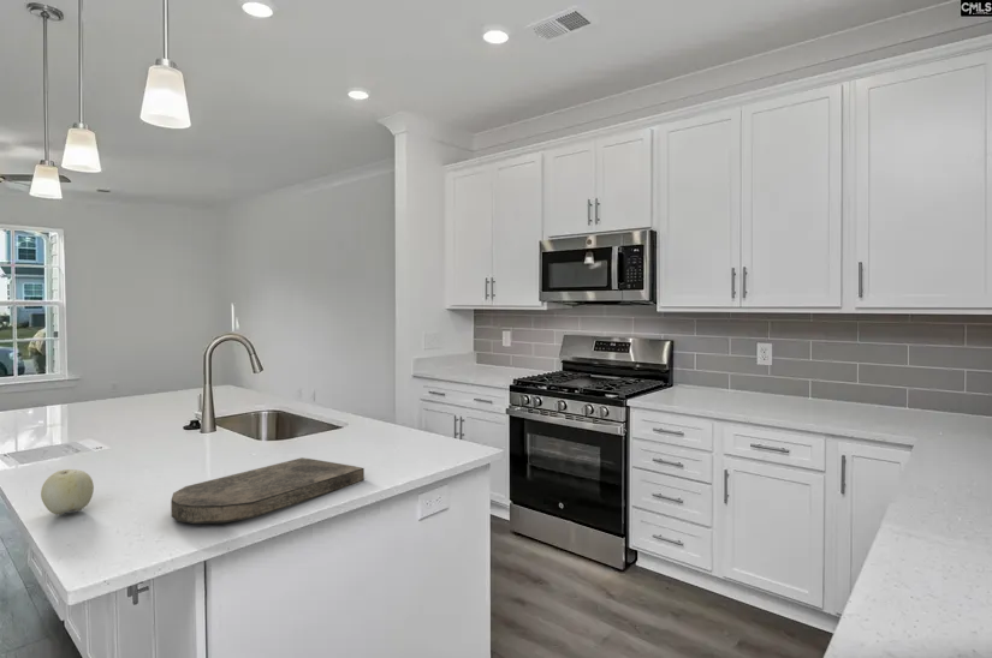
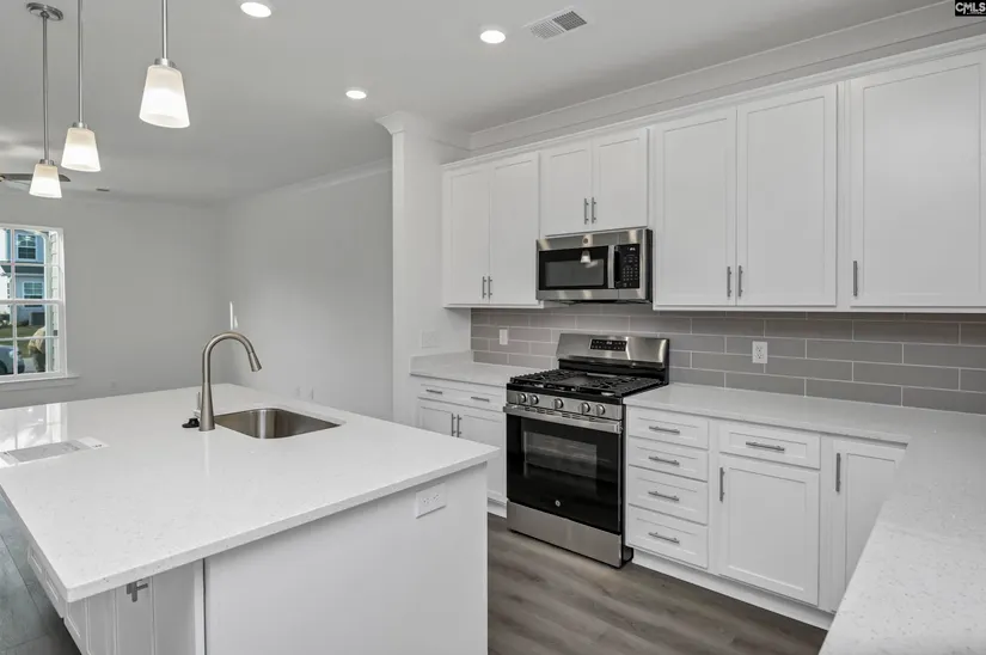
- fruit (67, 491)
- cutting board (265, 487)
